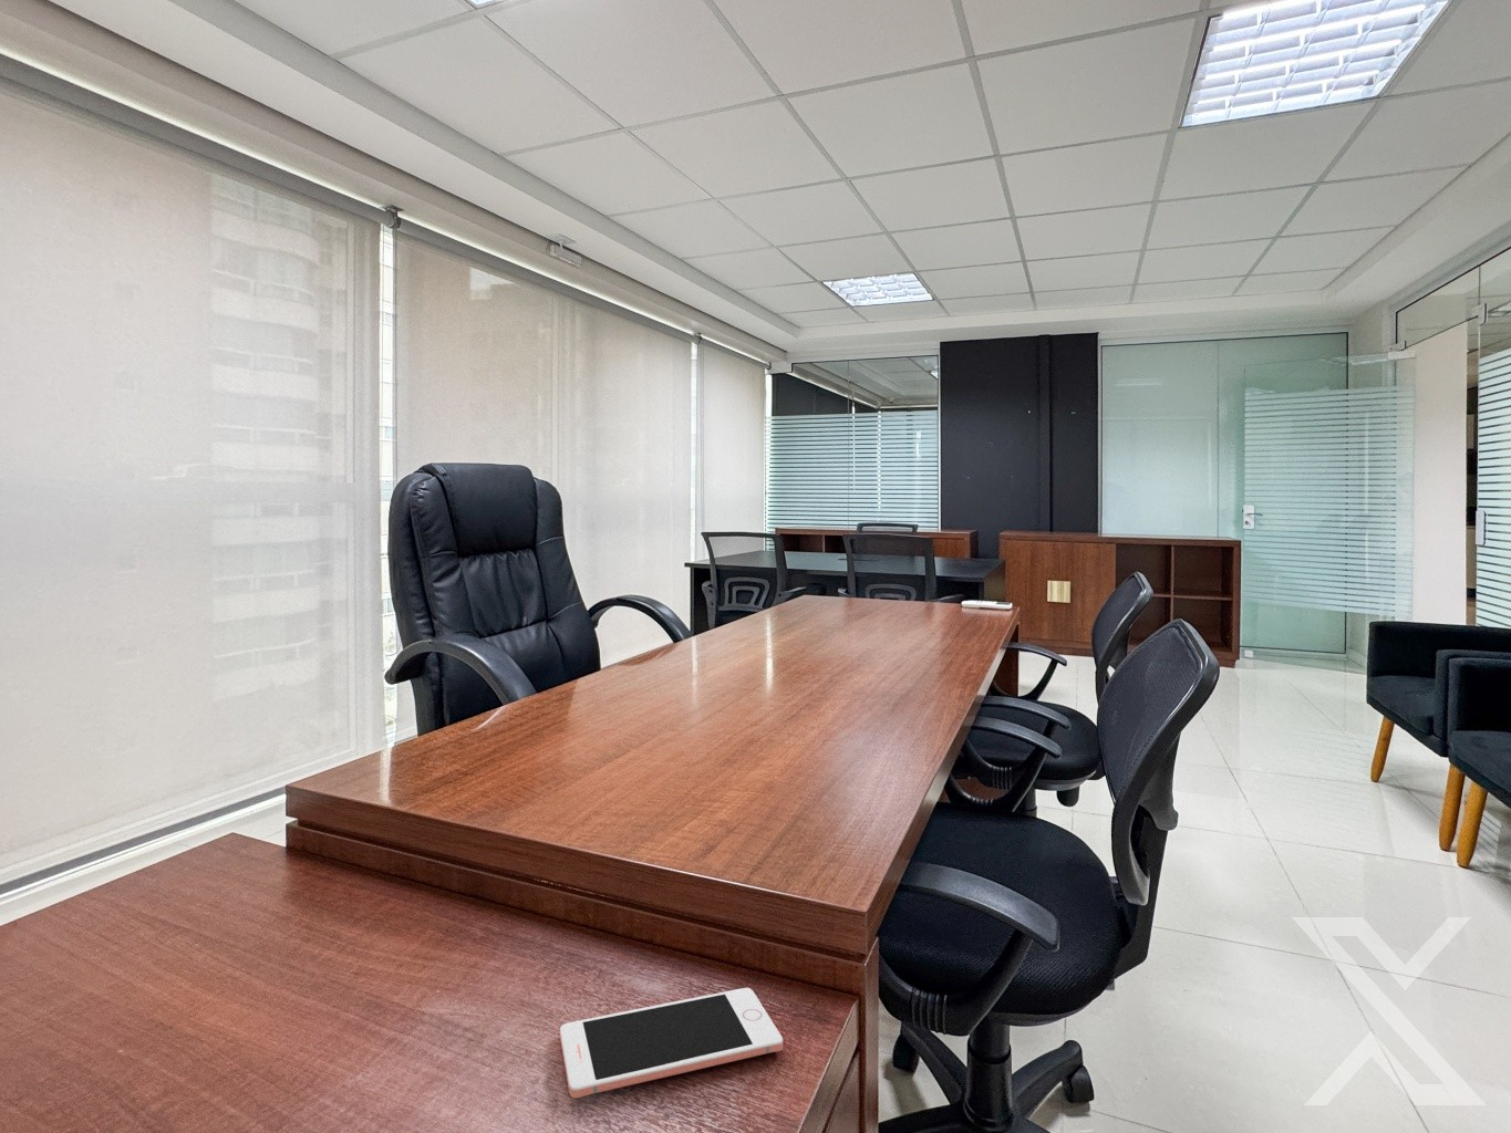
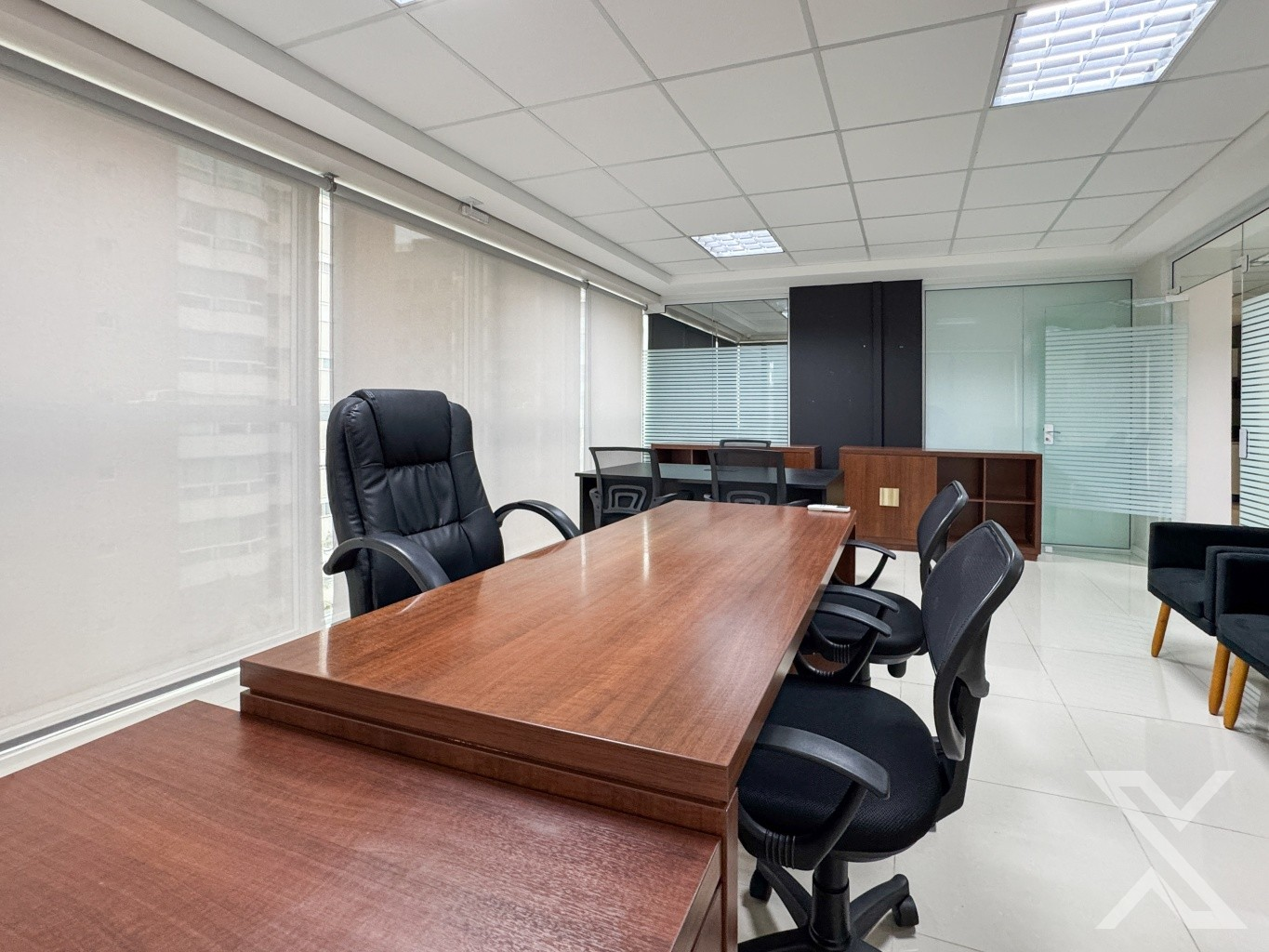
- cell phone (669, 1037)
